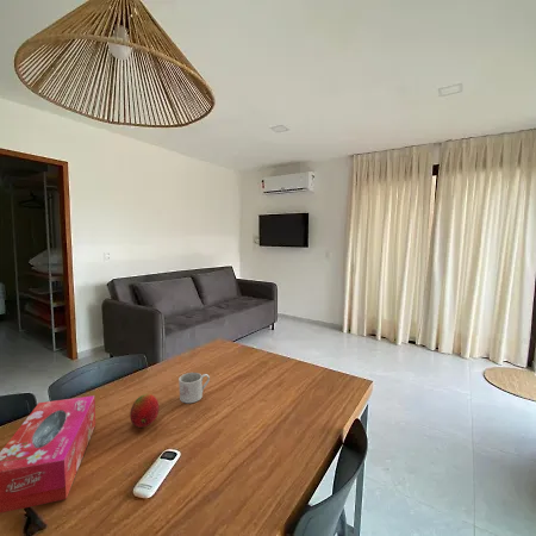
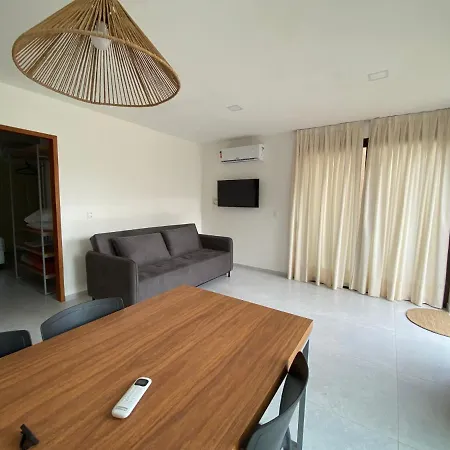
- mug (194, 386)
- fruit (144, 409)
- tissue box (50, 444)
